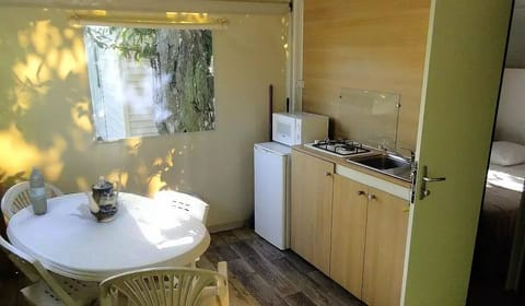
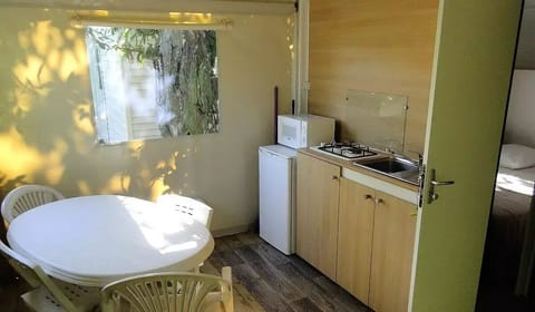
- teapot (103, 197)
- water bottle (37, 190)
